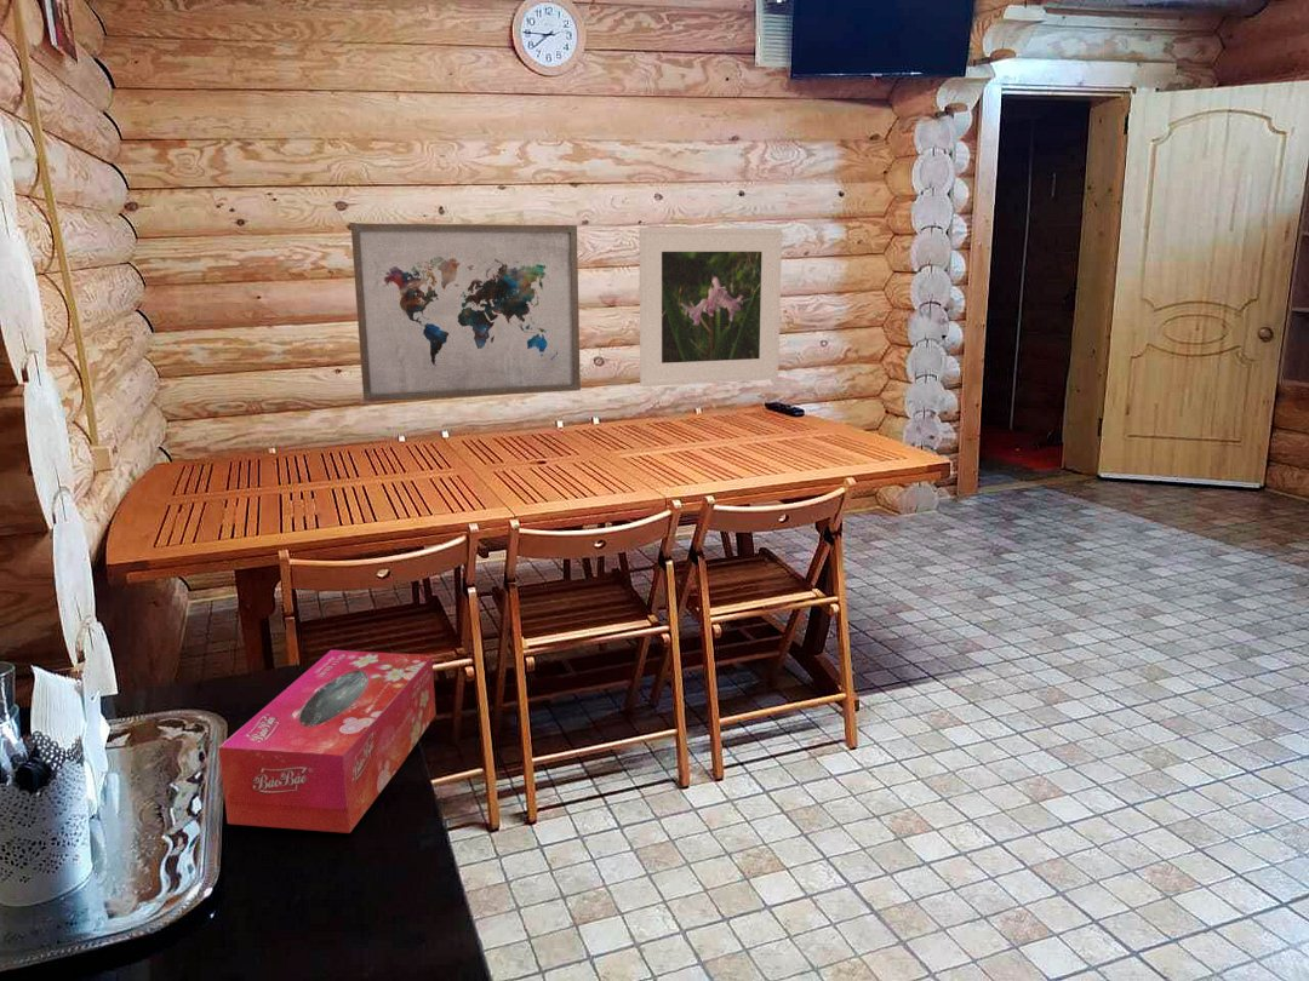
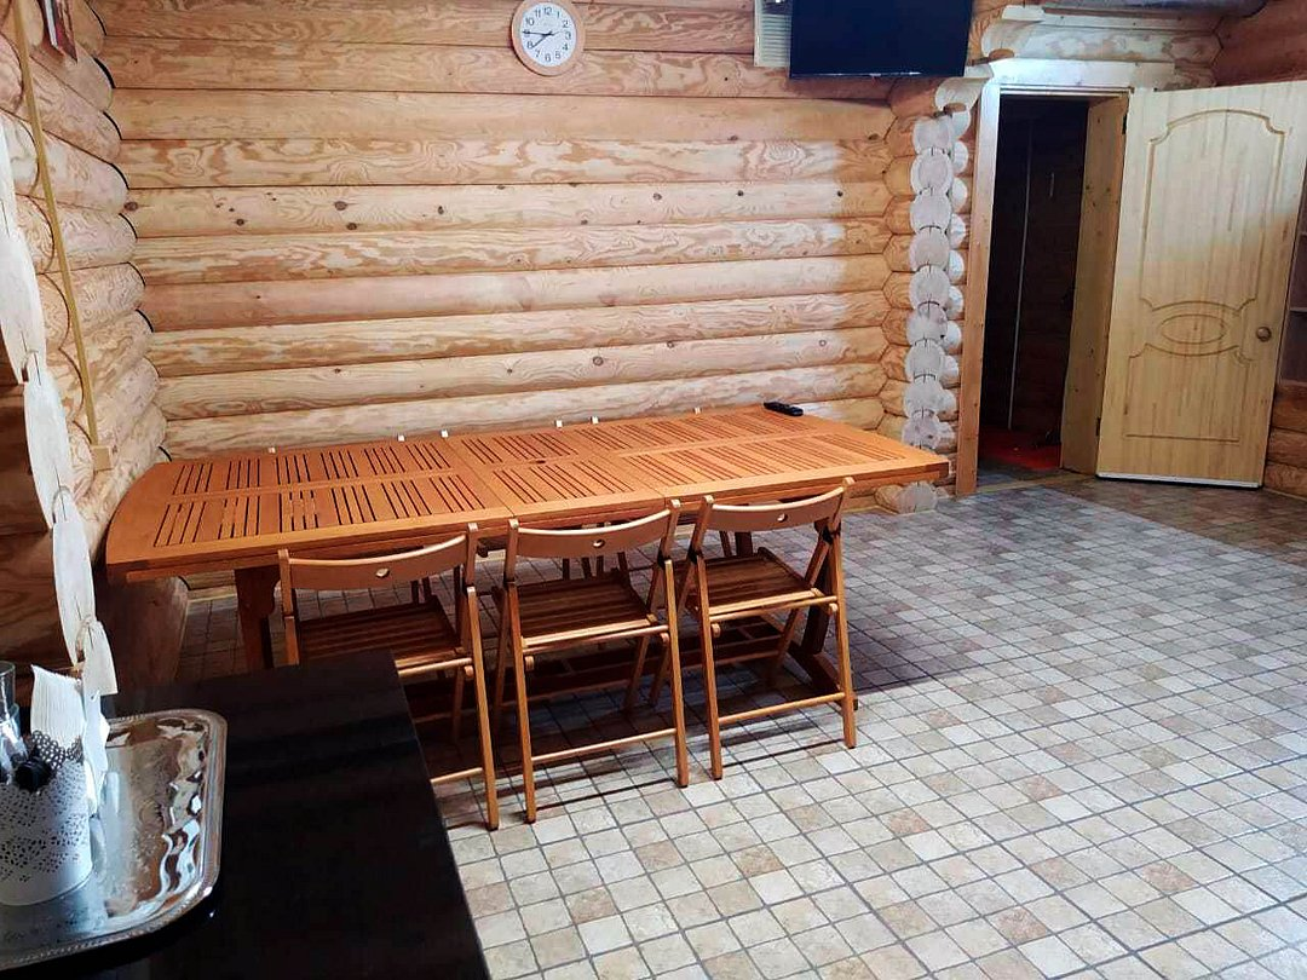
- wall art (471, 311)
- tissue box (339, 732)
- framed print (711, 306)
